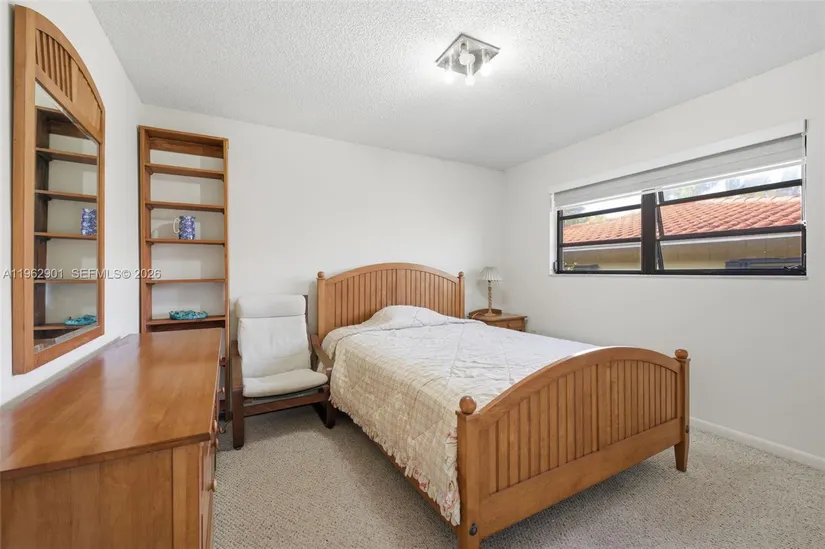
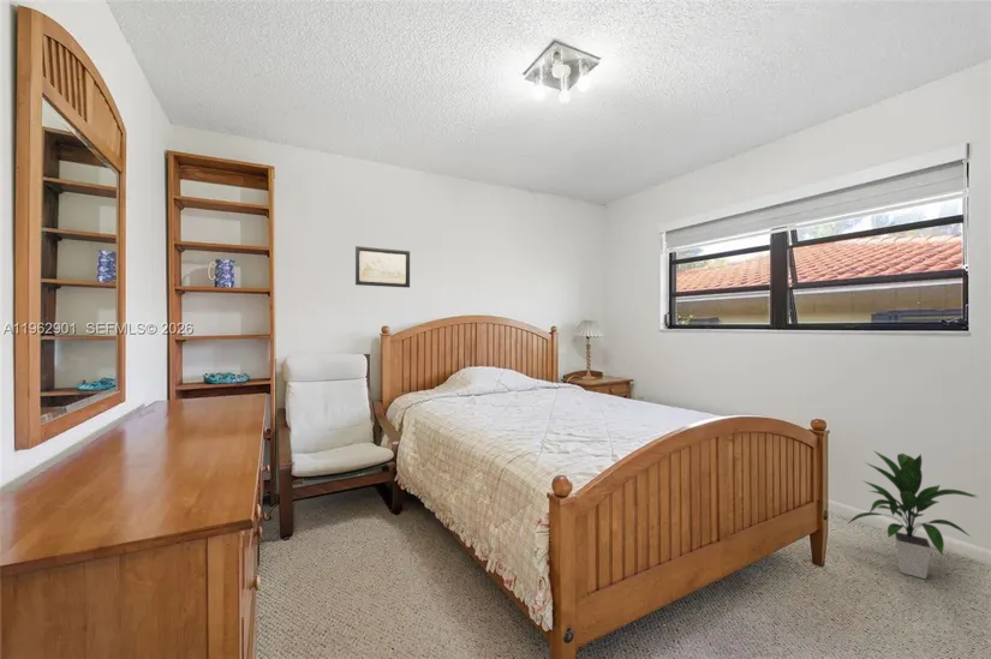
+ wall art (383, 266)
+ indoor plant (906, 509)
